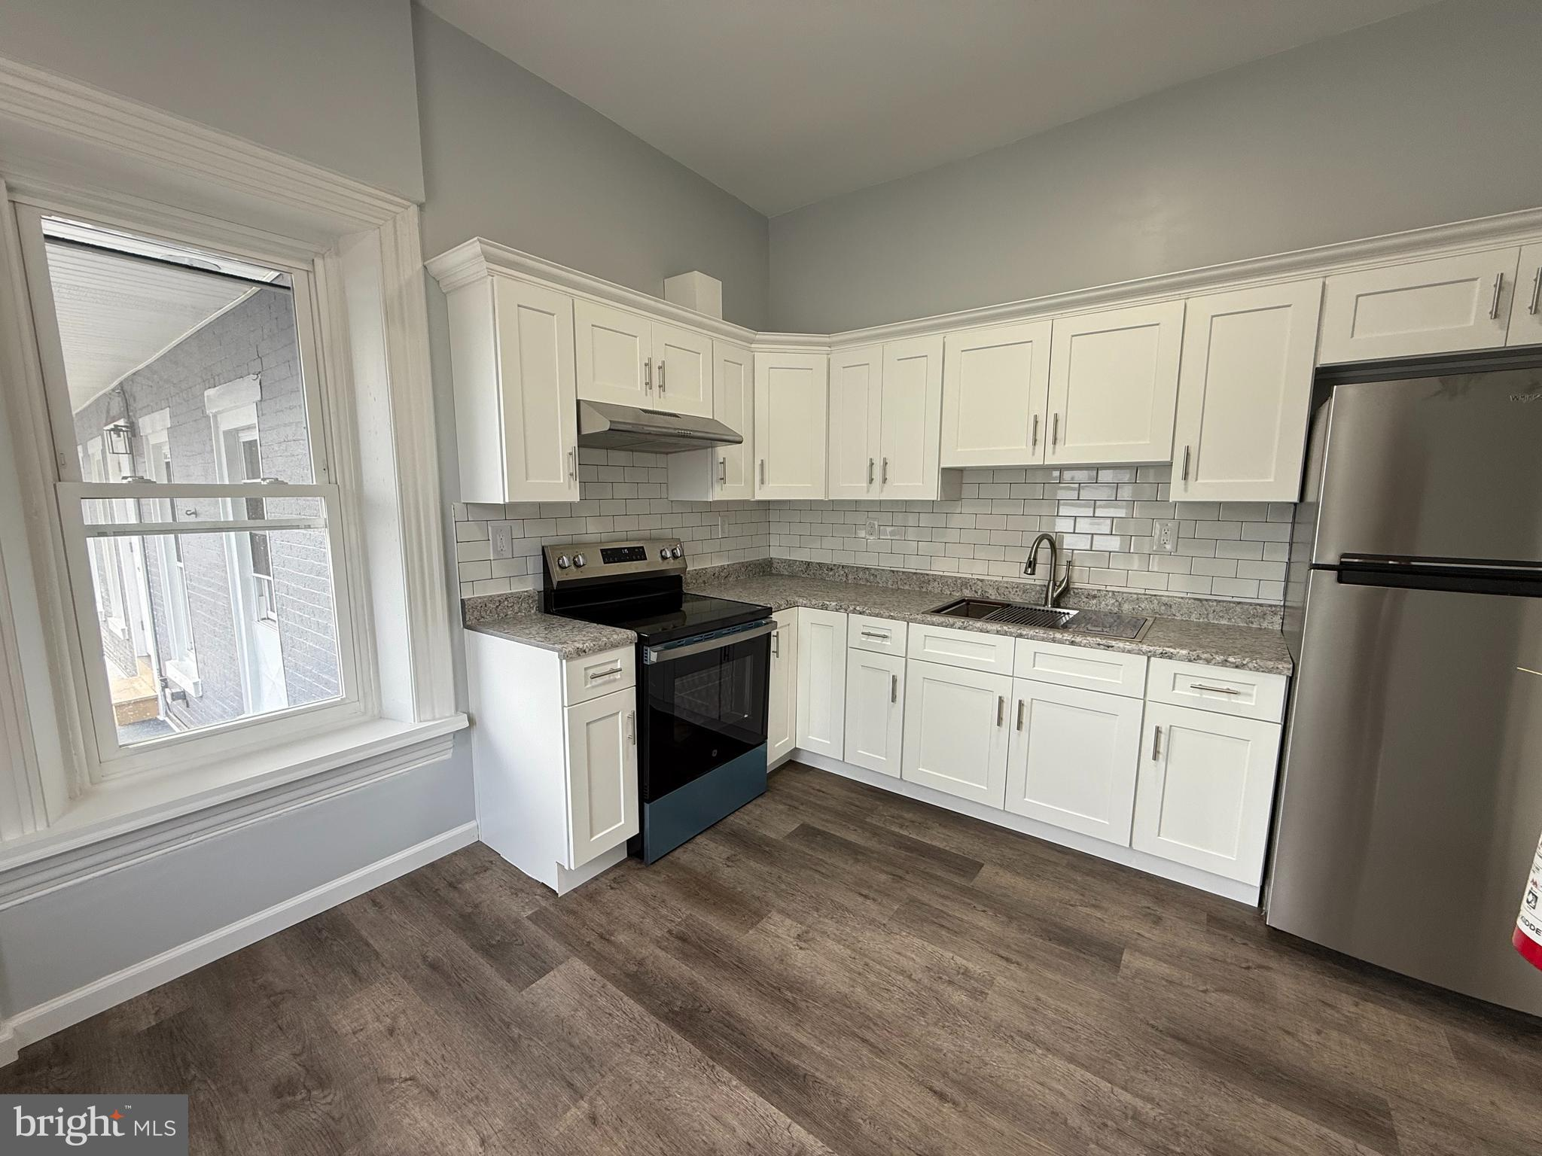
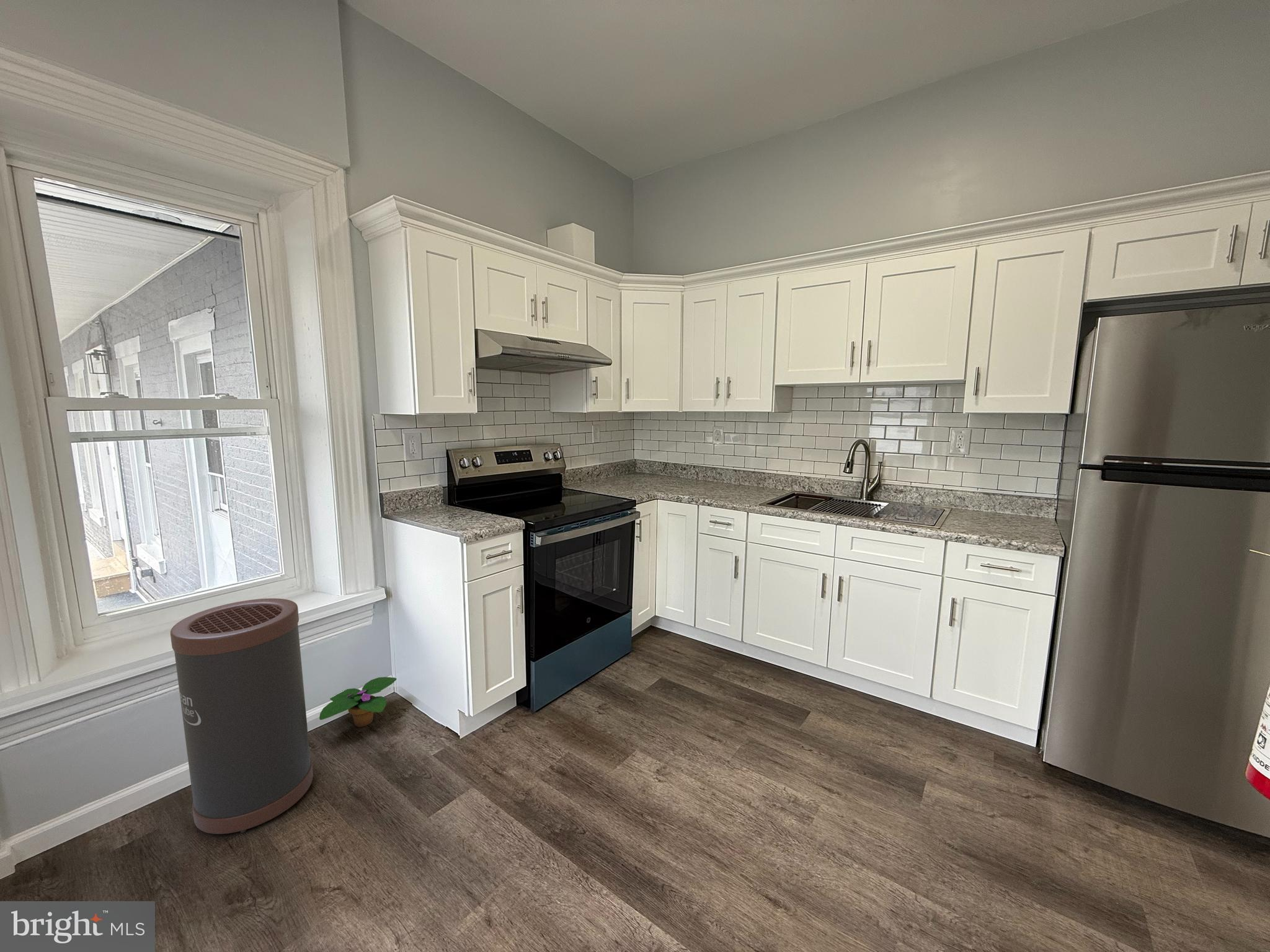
+ trash can (247, 710)
+ potted plant (362, 706)
